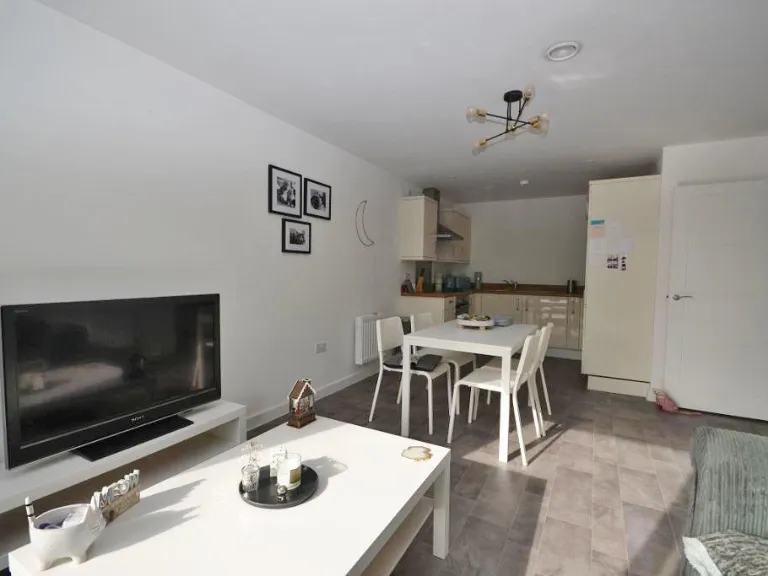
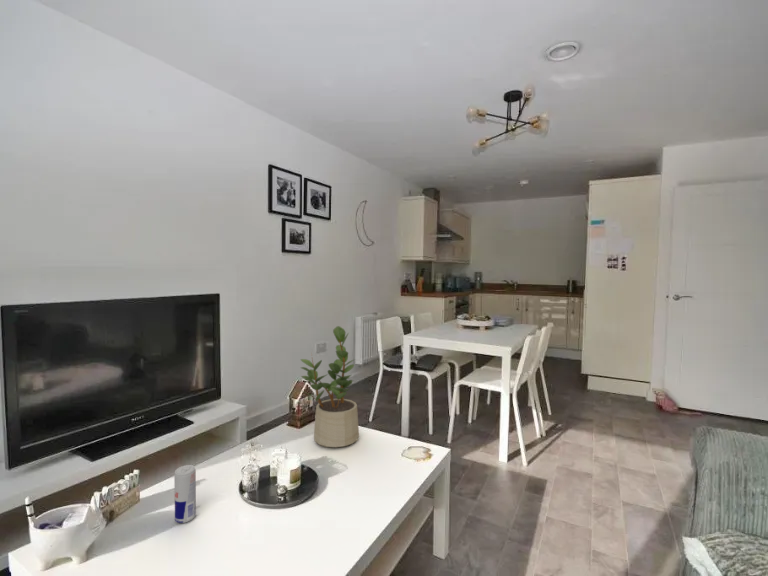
+ potted plant (330, 383)
+ beverage can (185, 493)
